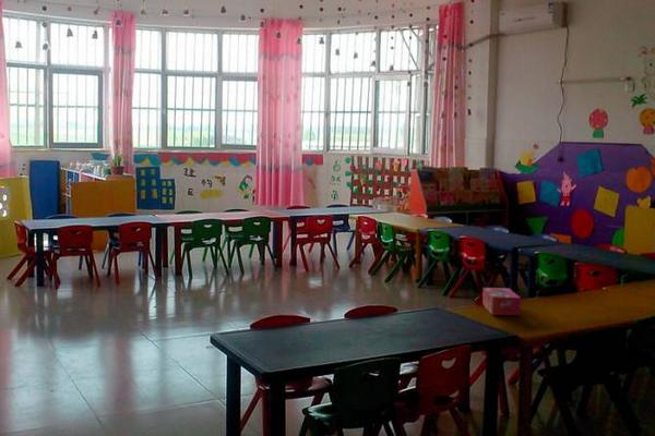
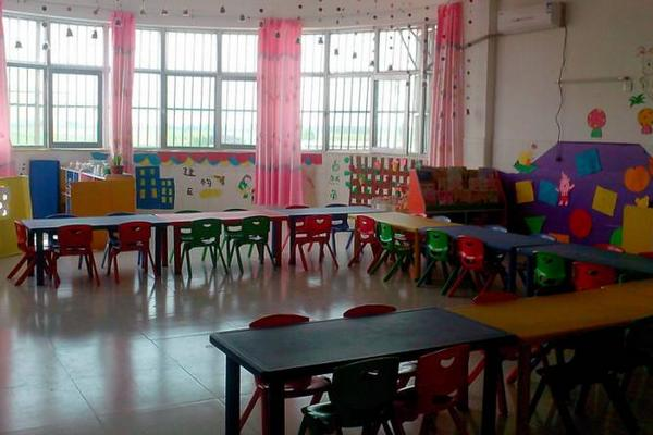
- tissue box (500, 301)
